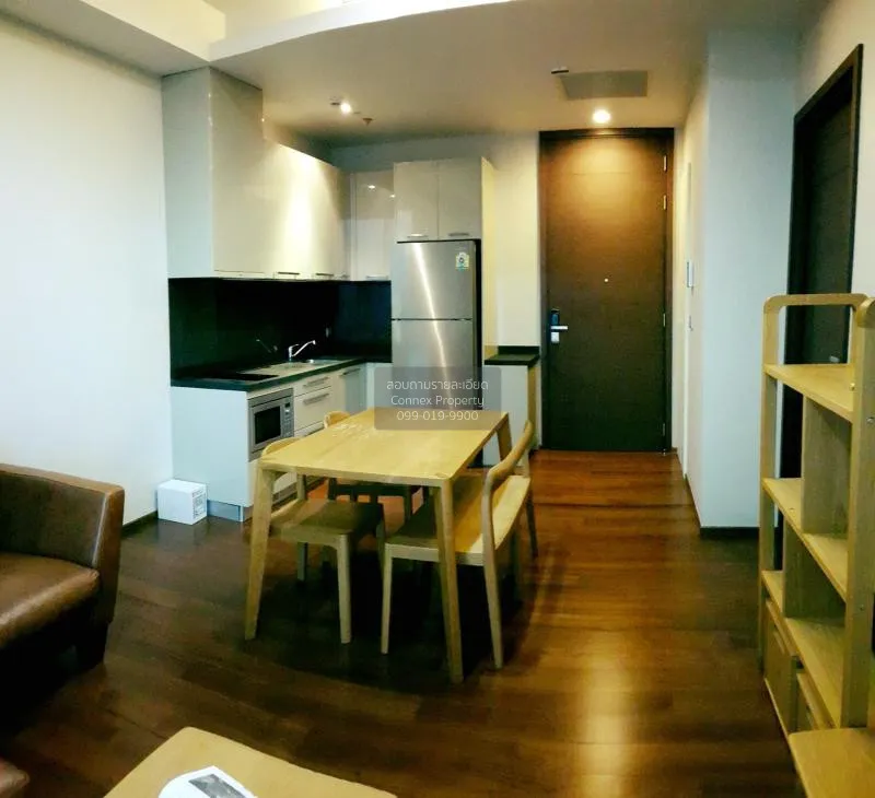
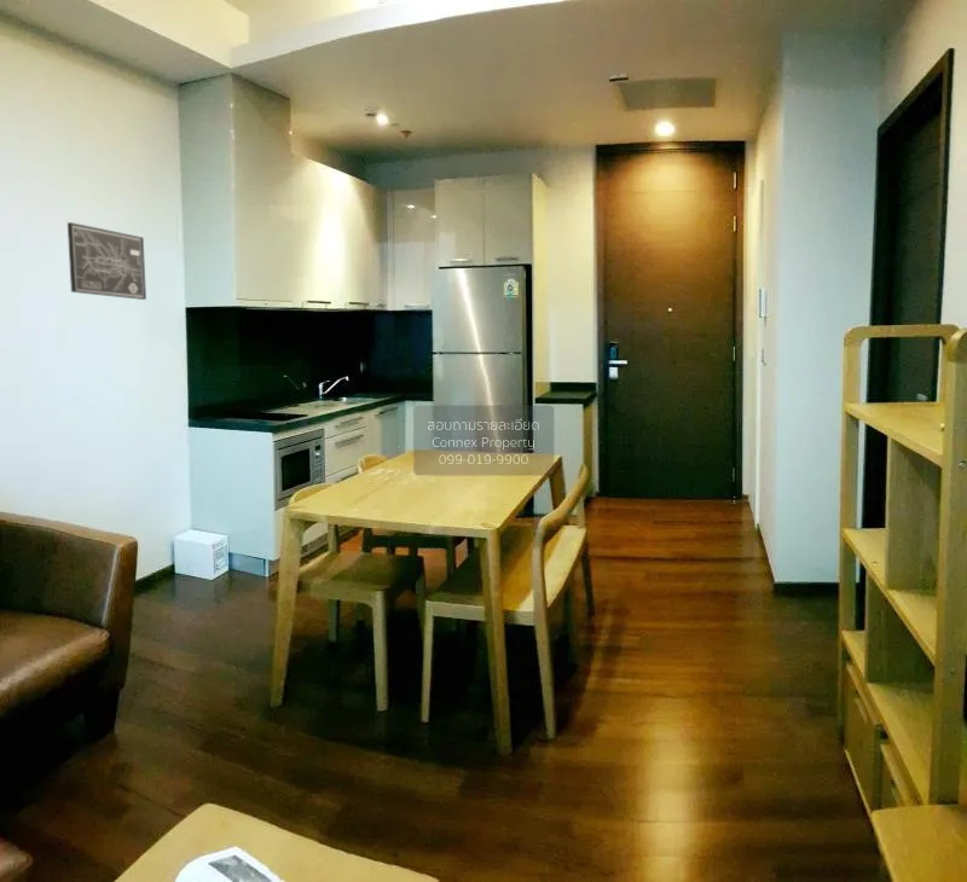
+ wall art (109, 262)
